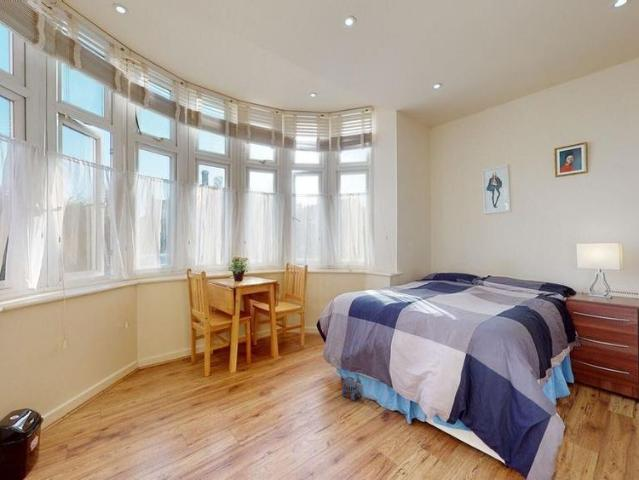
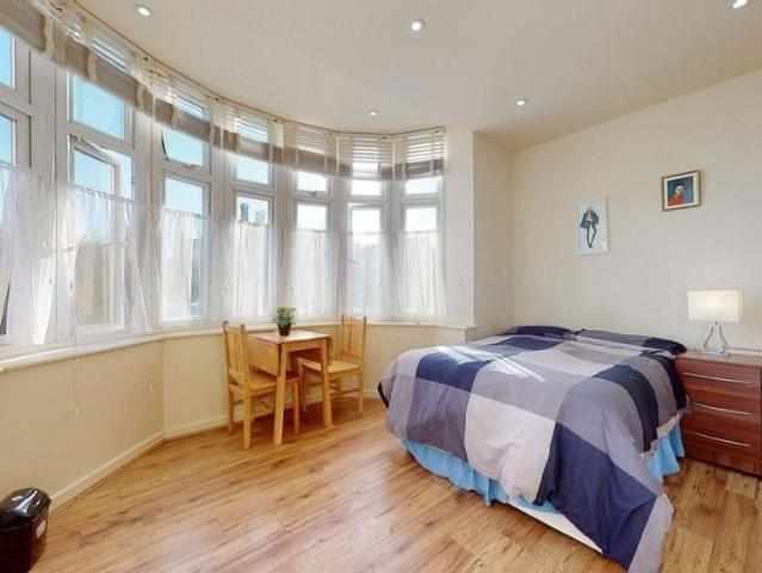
- plush toy (353, 387)
